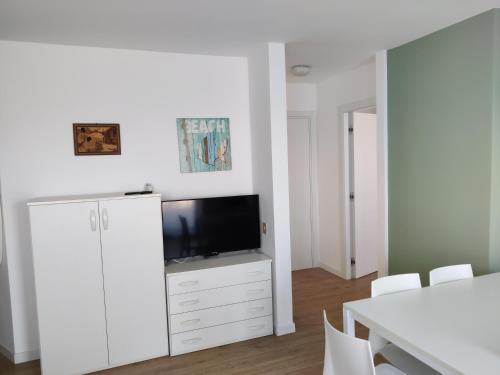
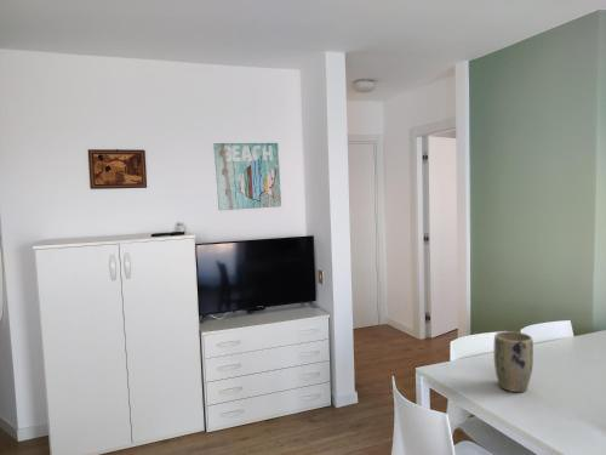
+ plant pot (513, 362)
